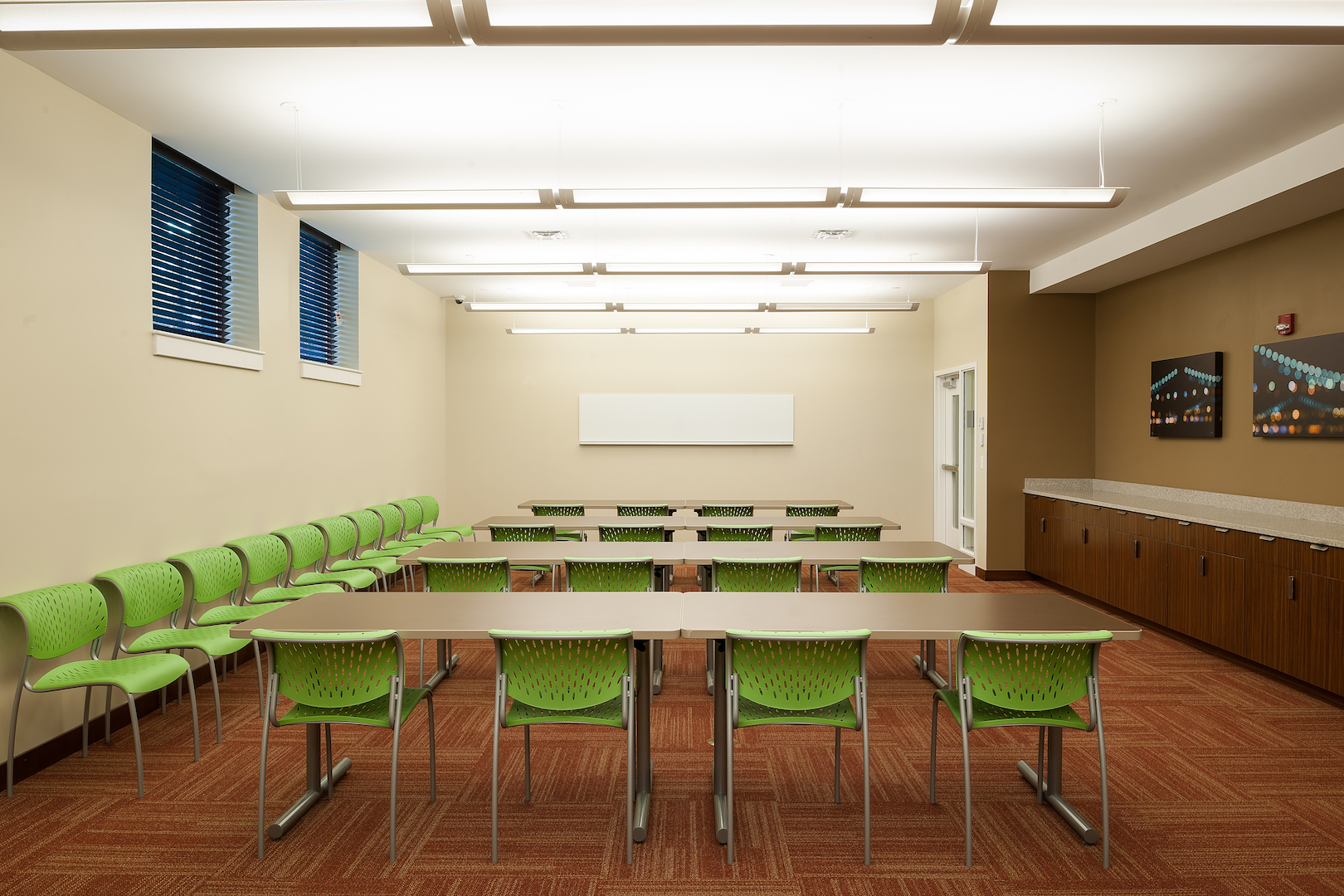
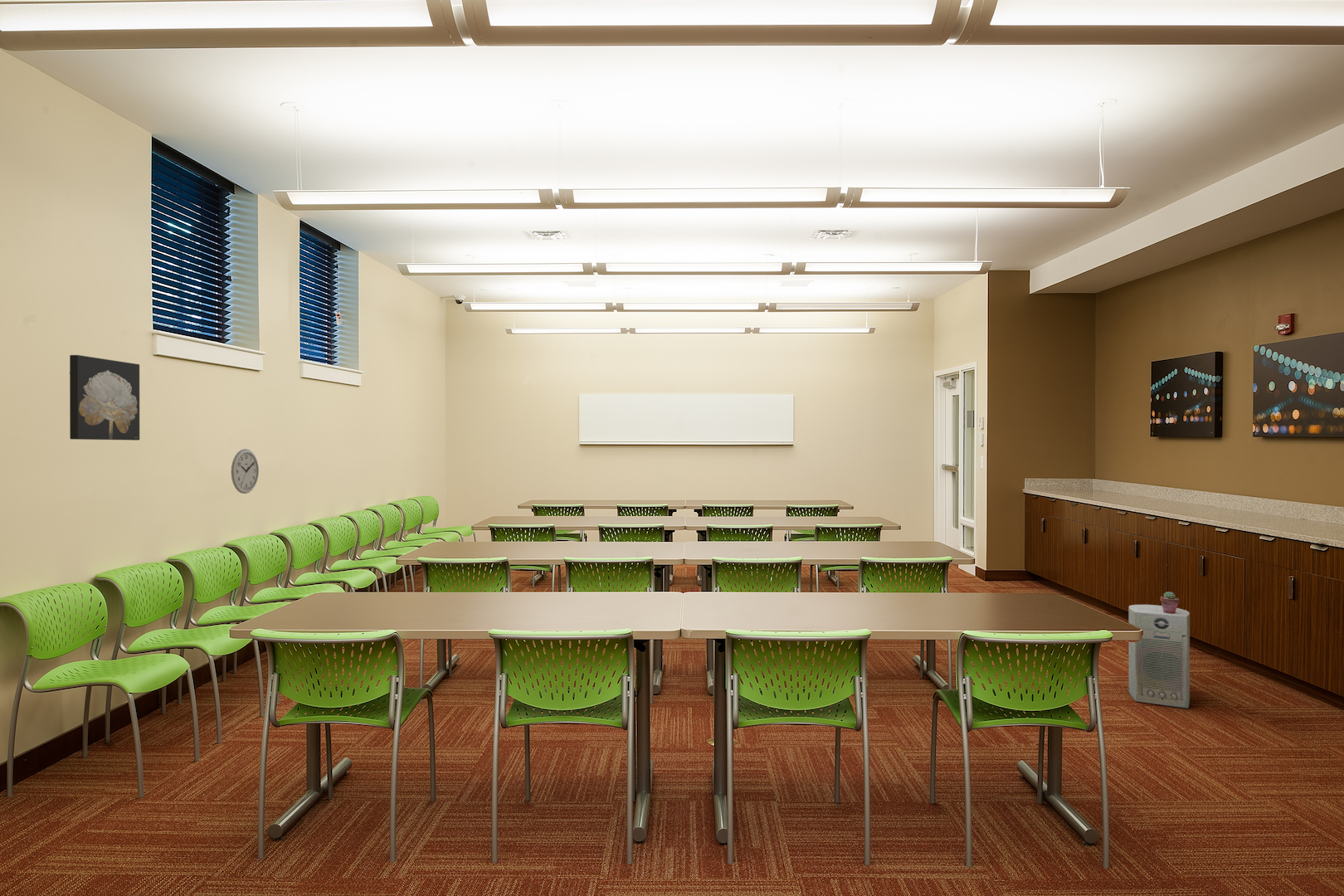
+ wall art (106, 399)
+ wall clock (246, 471)
+ fan (1158, 652)
+ potted succulent (1169, 601)
